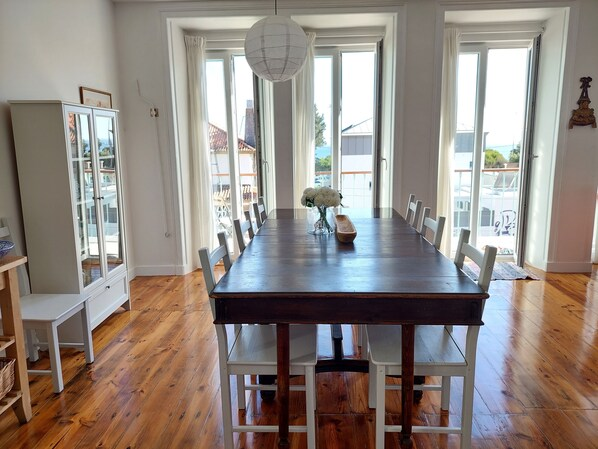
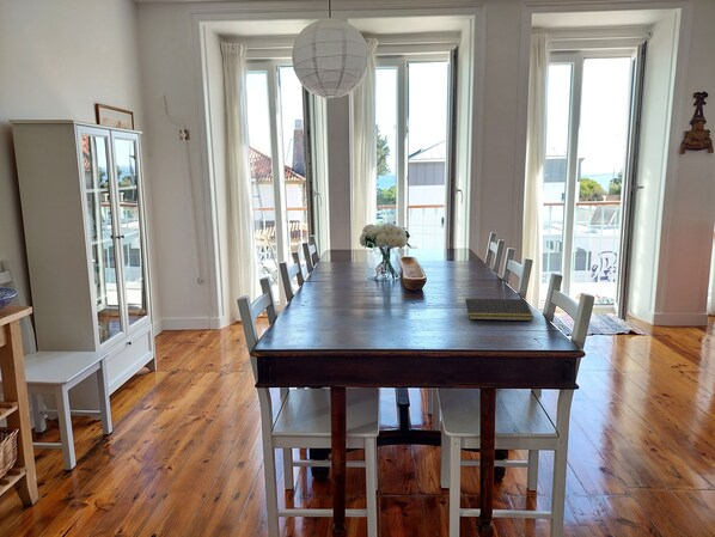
+ notepad (497, 309)
